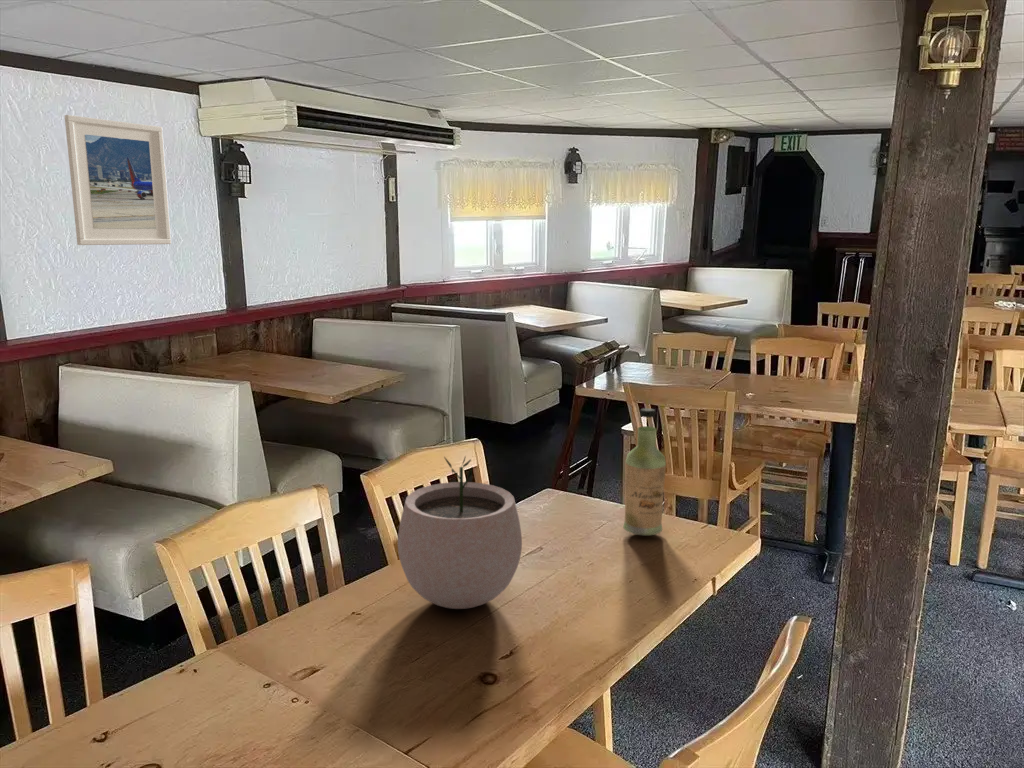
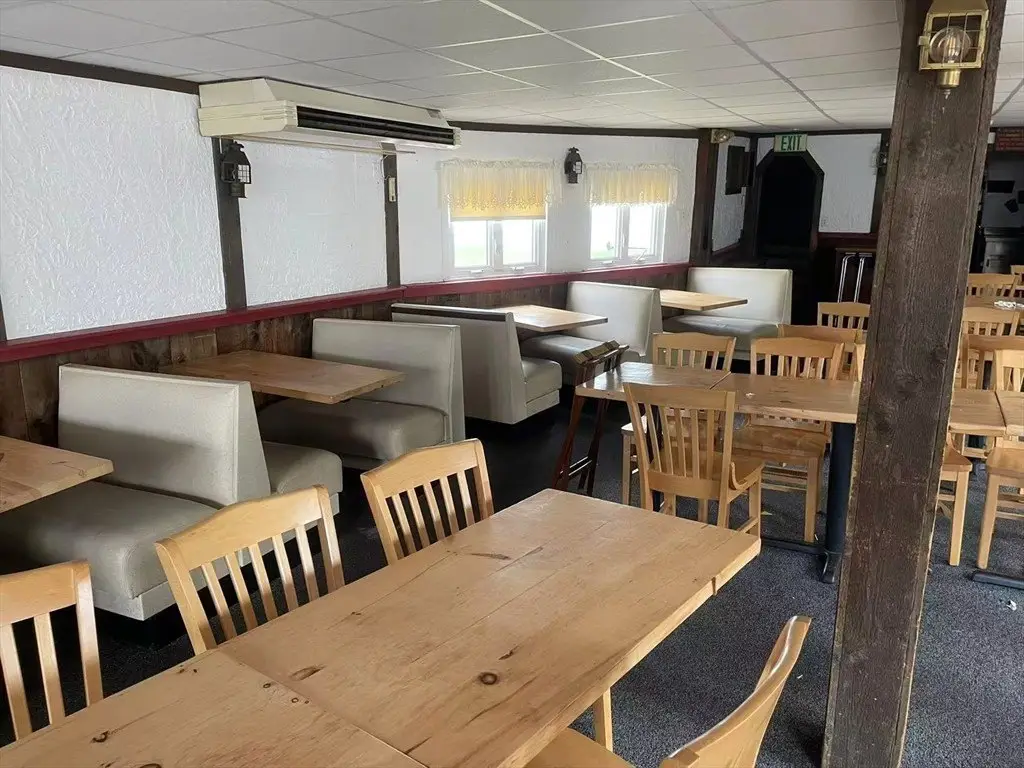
- plant pot (460, 527)
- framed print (121, 183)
- bottle (645, 472)
